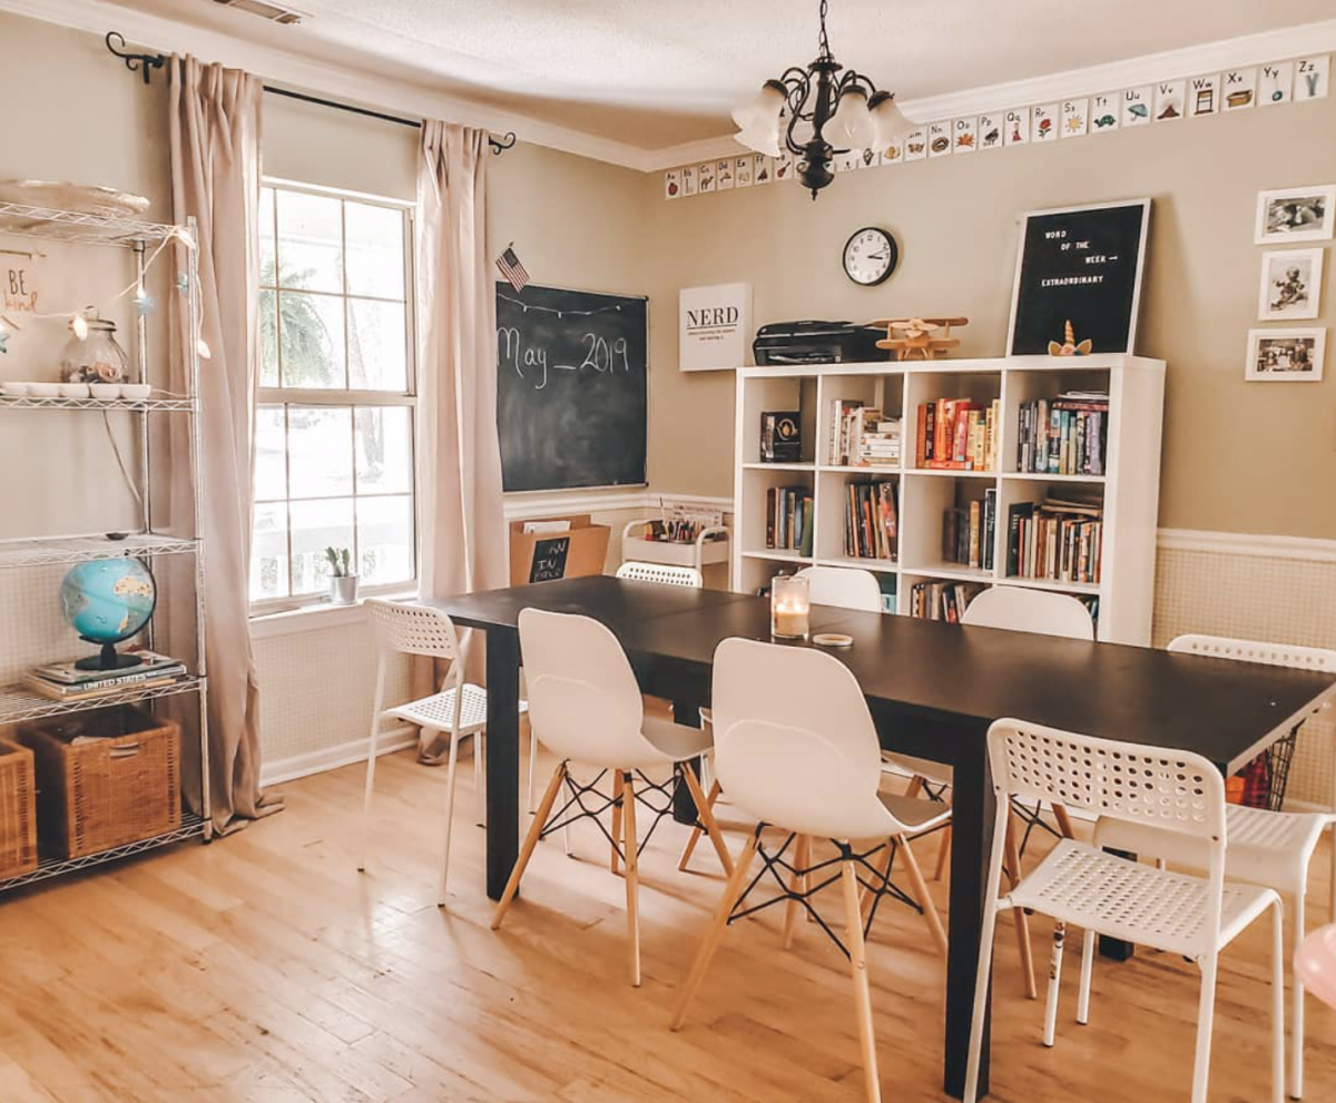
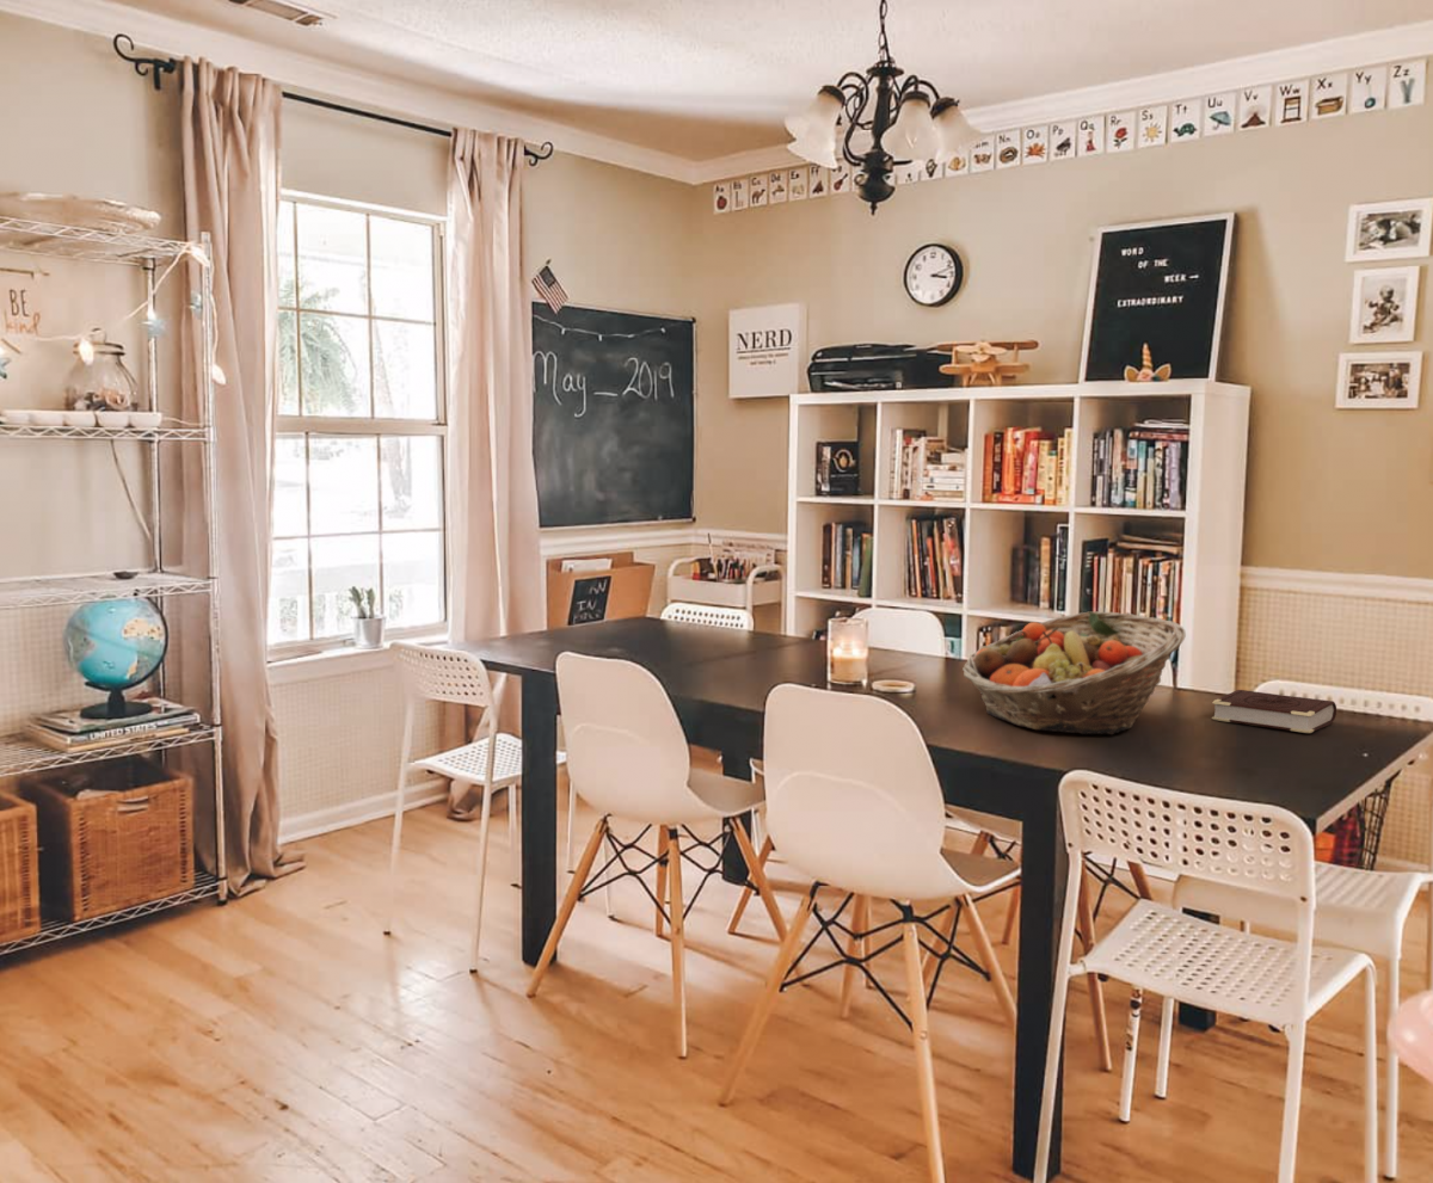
+ book (1274, 709)
+ fruit basket (1070, 667)
